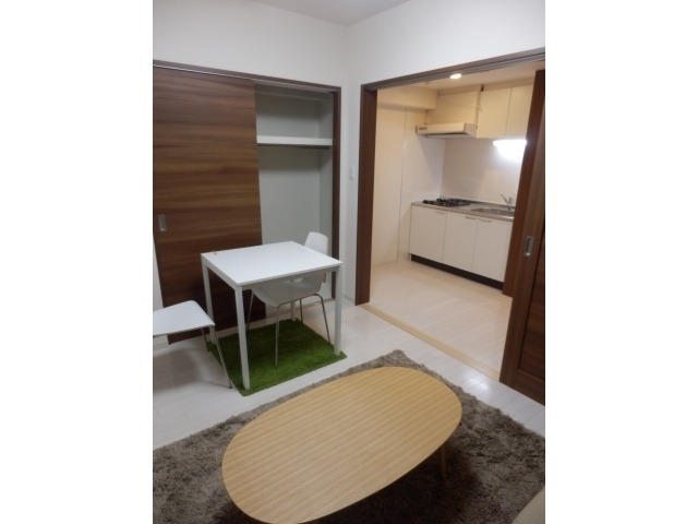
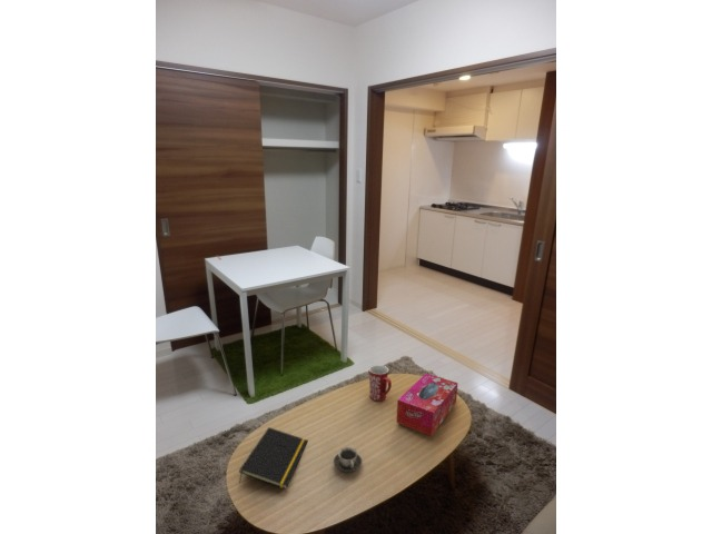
+ tissue box (428, 402)
+ cup (347, 459)
+ mug (380, 384)
+ notepad (276, 455)
